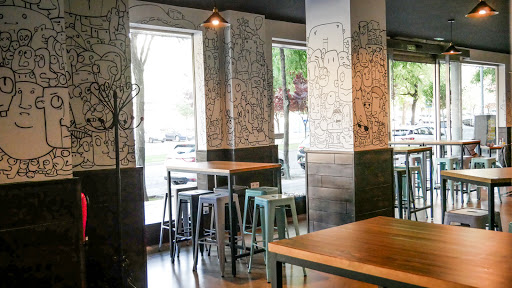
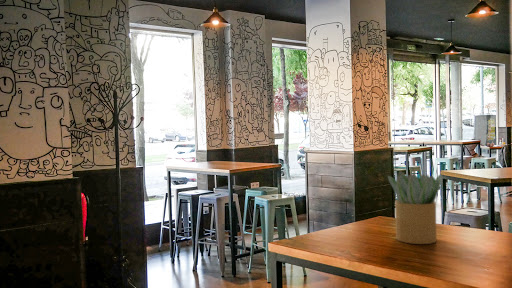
+ potted plant (416, 206)
